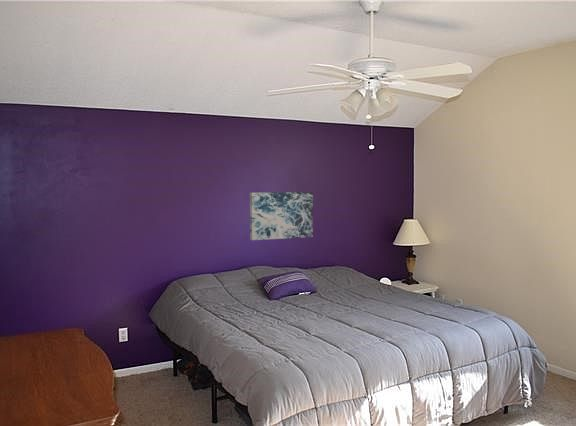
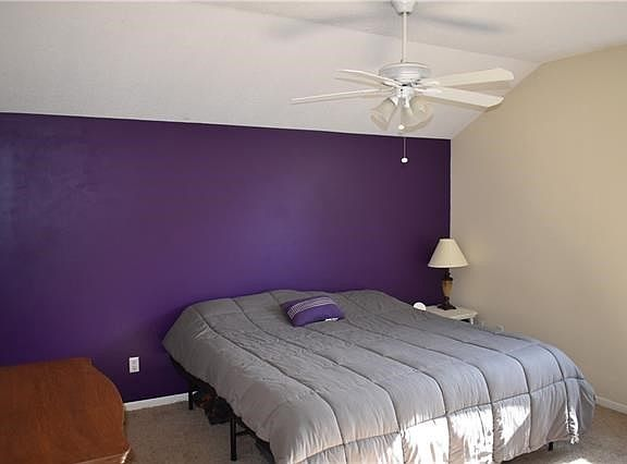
- wall art (282, 215)
